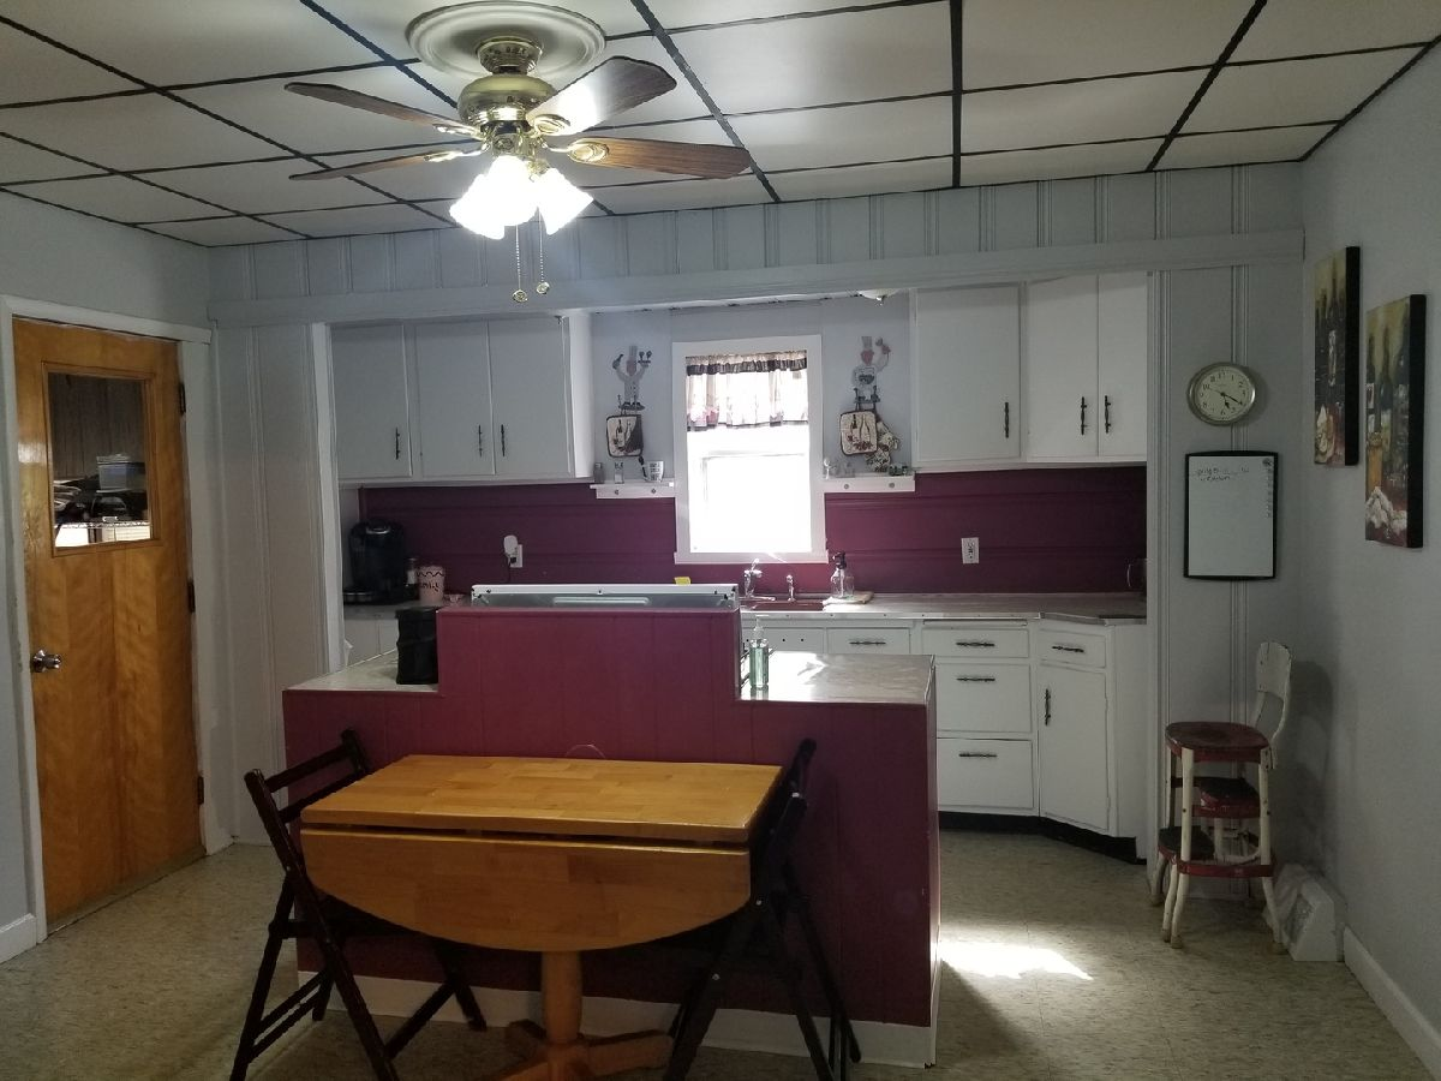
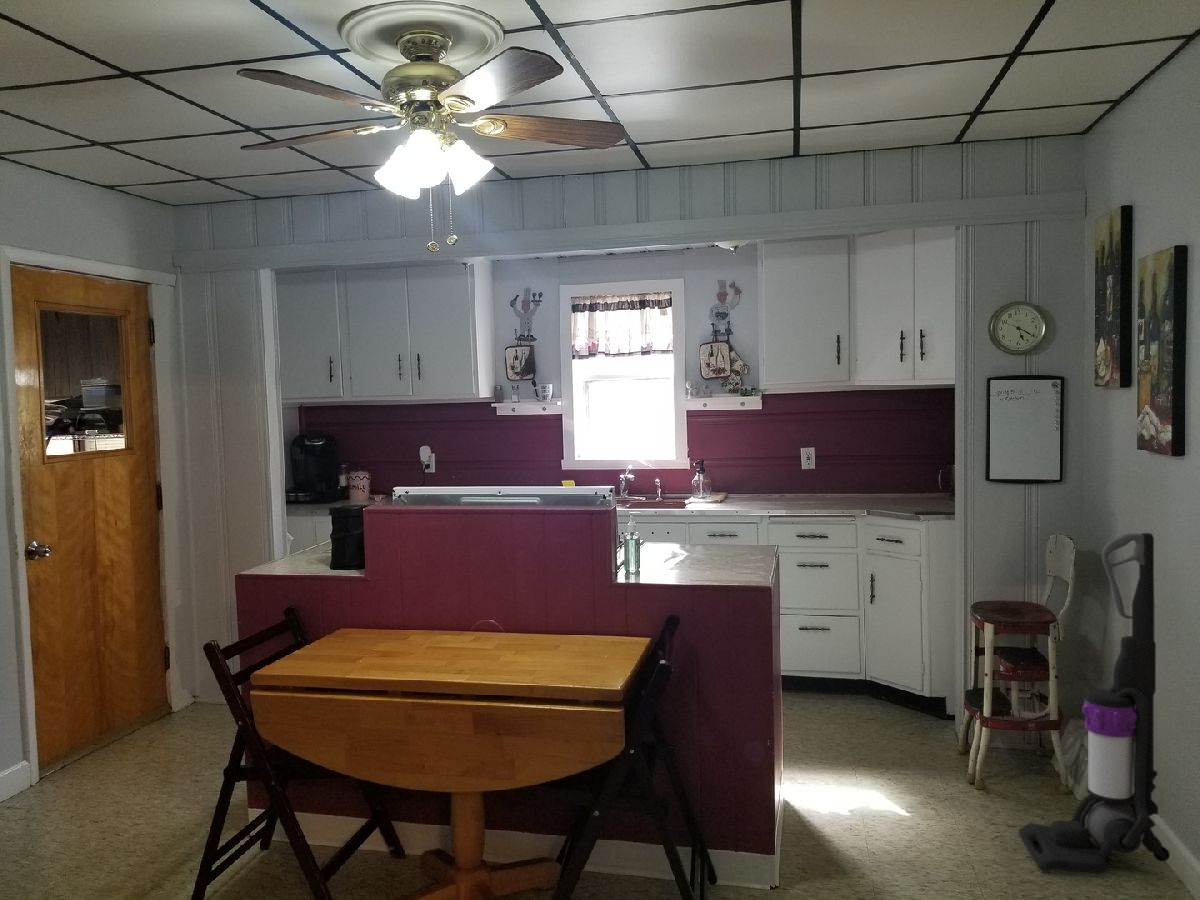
+ vacuum cleaner (1097, 696)
